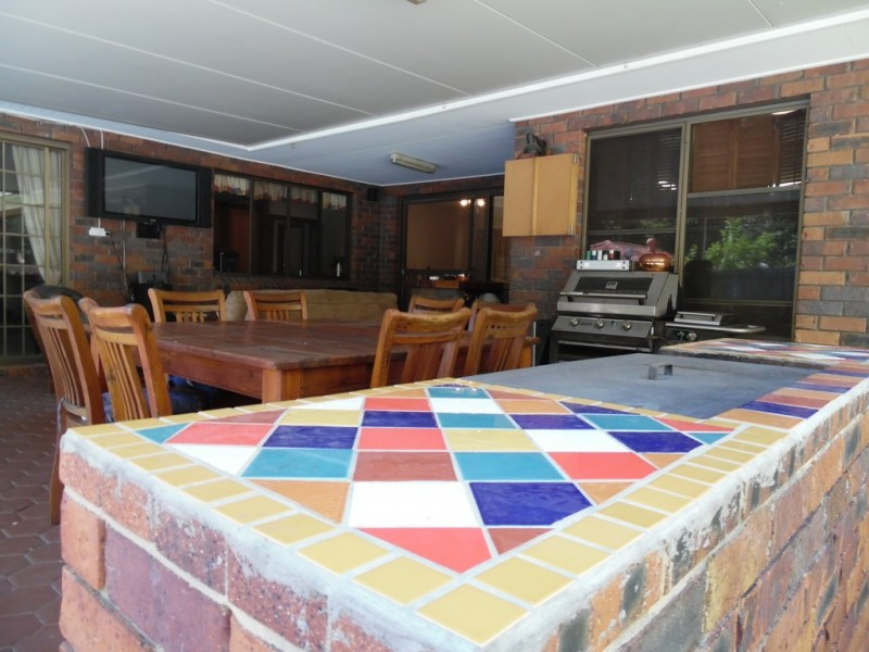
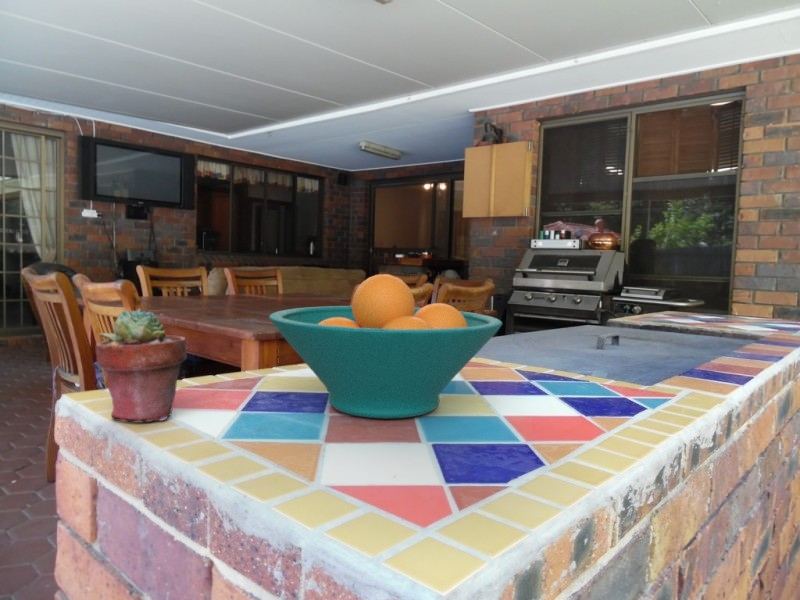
+ fruit bowl (385, 340)
+ potted succulent (142, 362)
